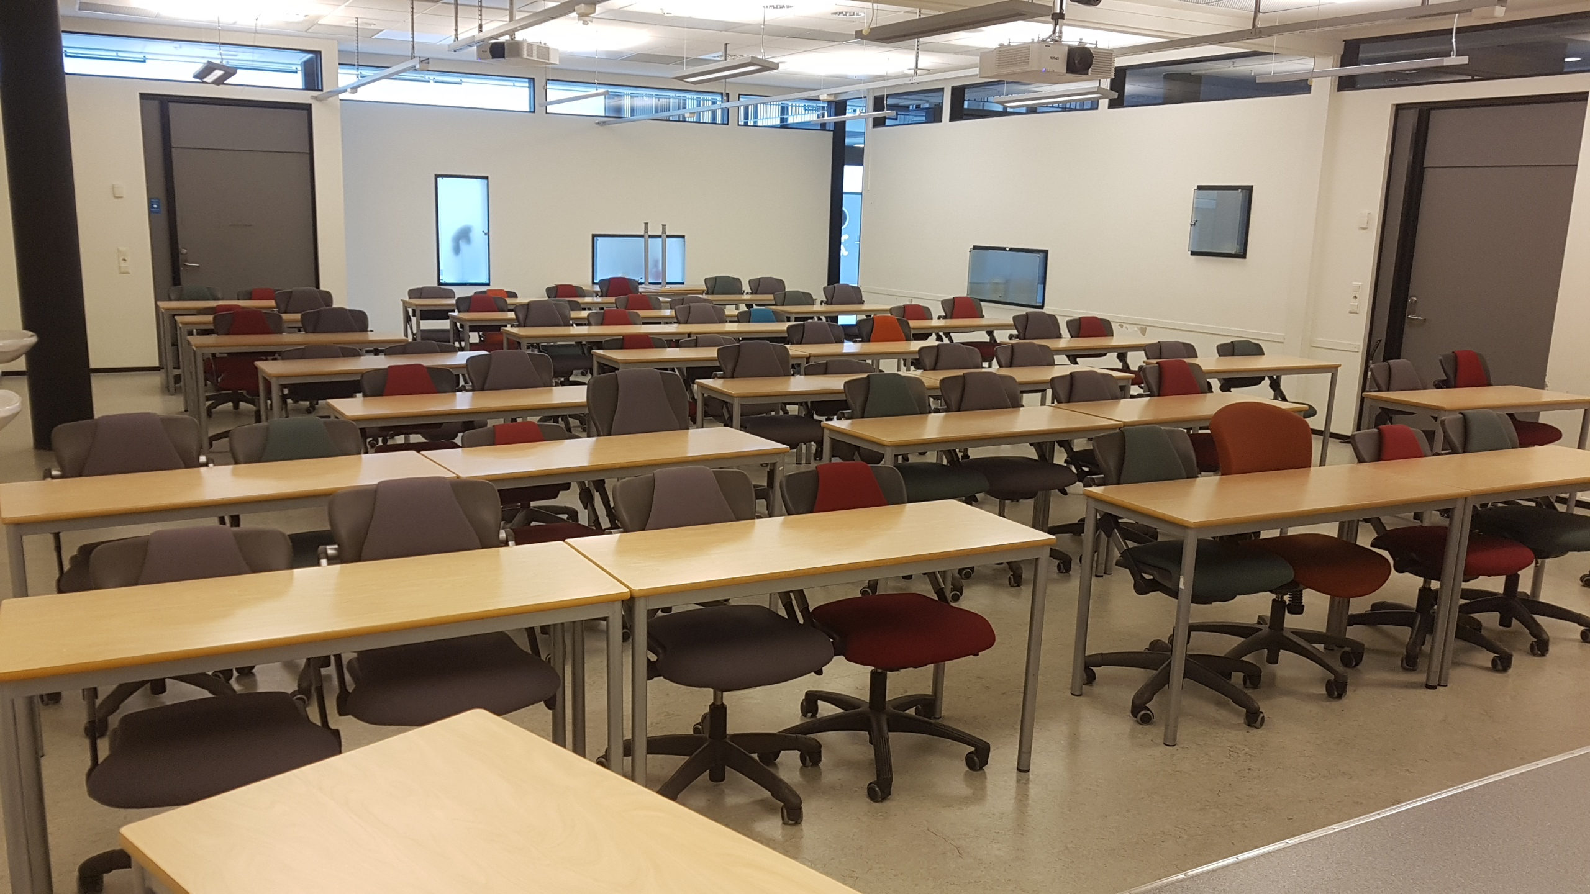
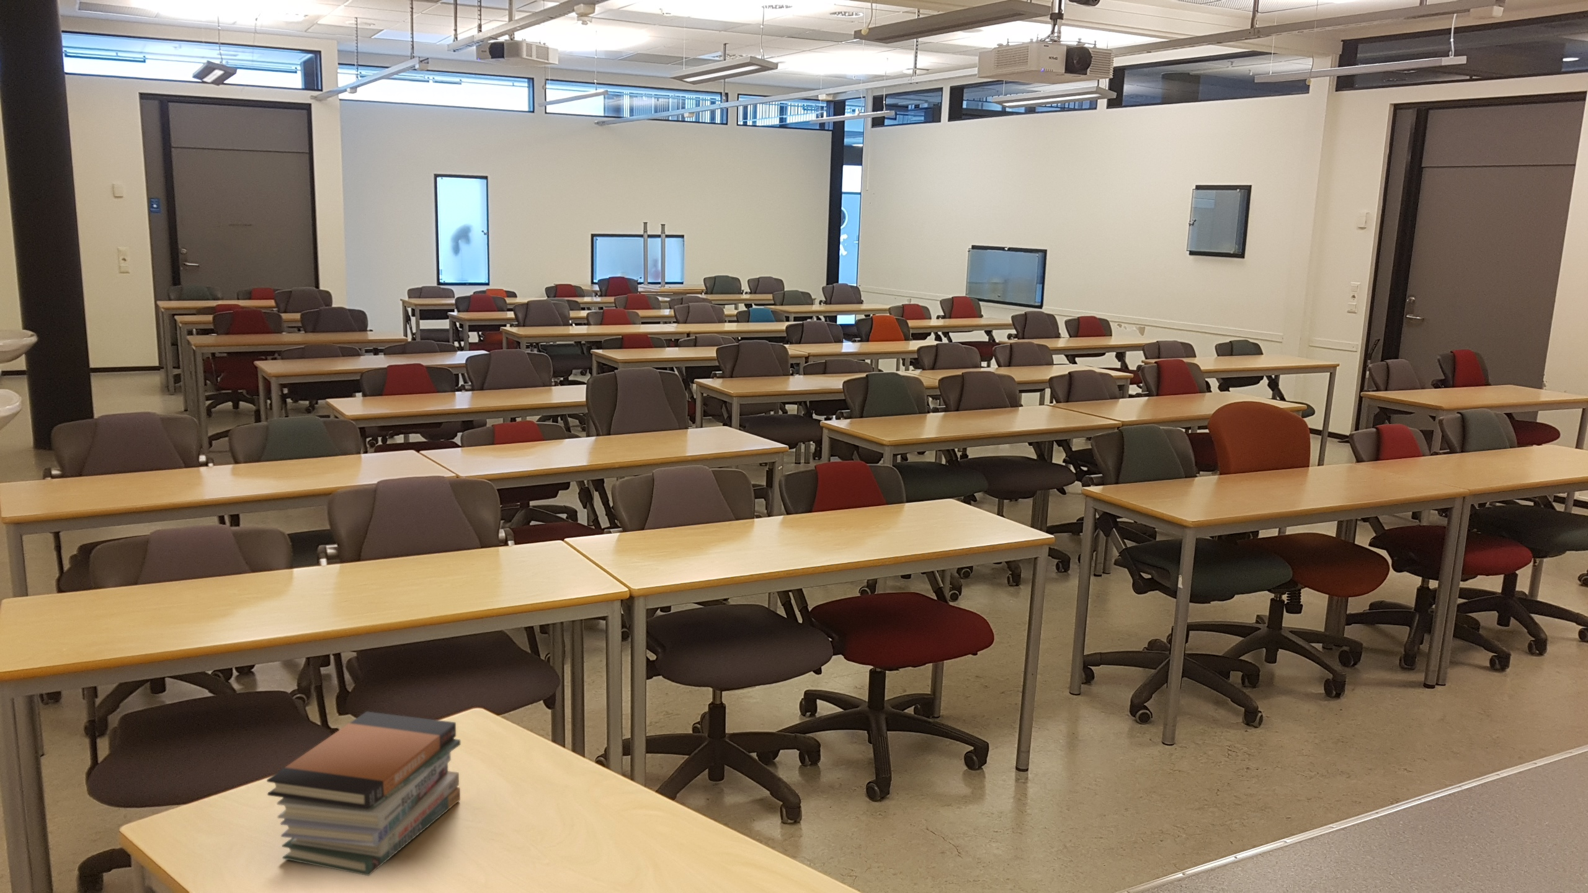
+ book stack (371, 789)
